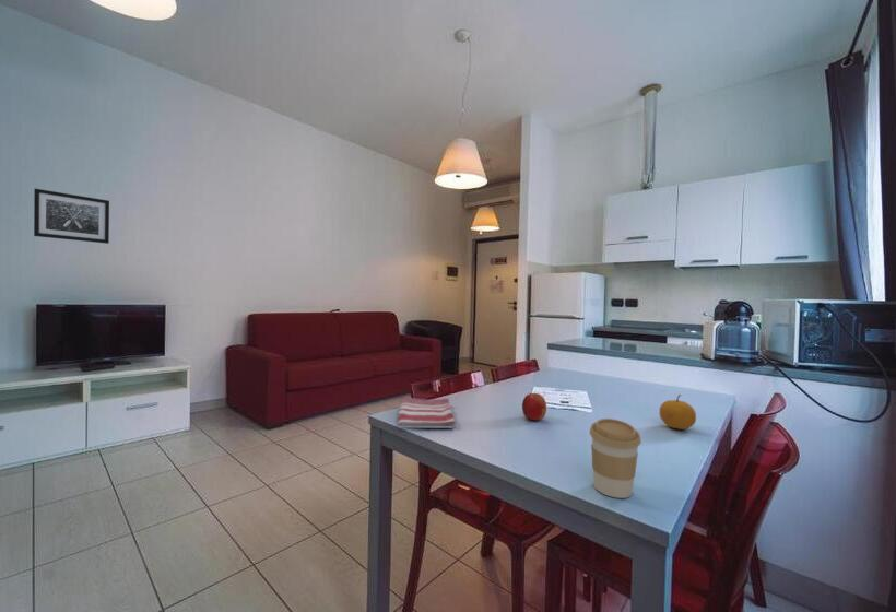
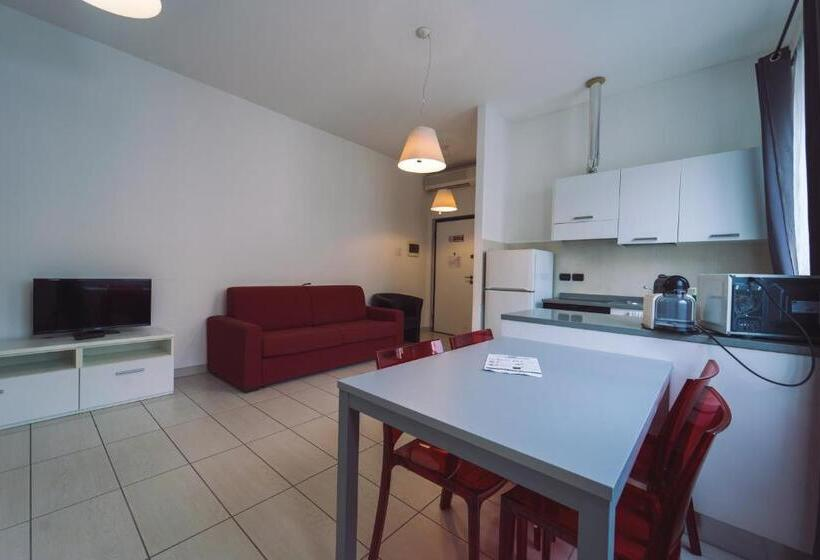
- coffee cup (613, 456)
- fruit (677, 411)
- fruit (533, 405)
- wall art (73, 217)
- dish towel (425, 411)
